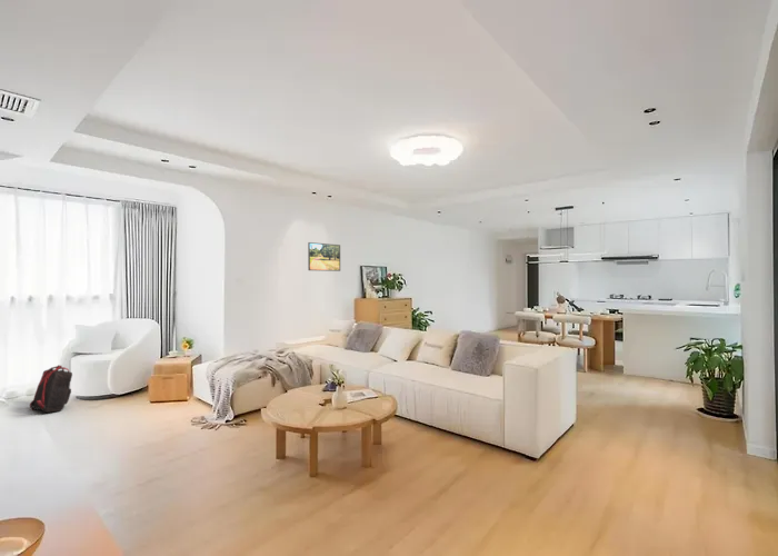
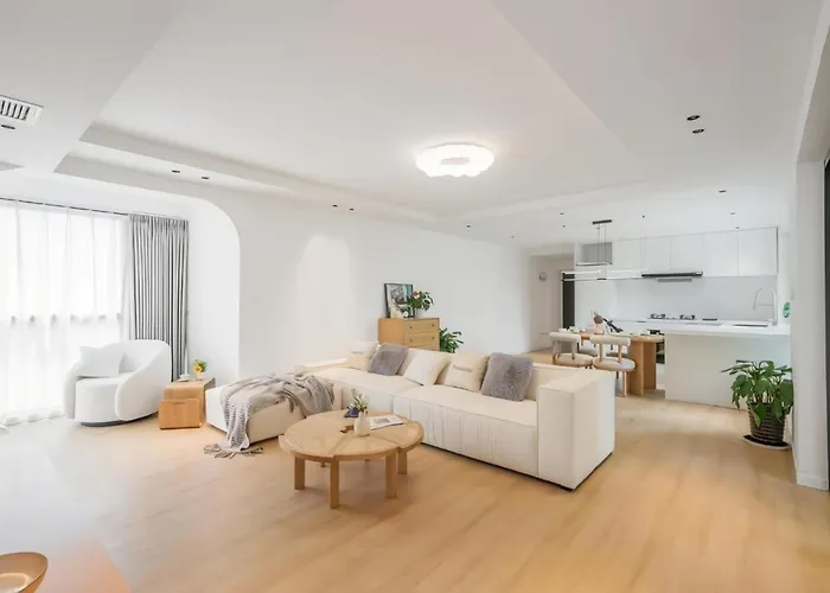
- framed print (325, 257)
- backpack (51, 388)
